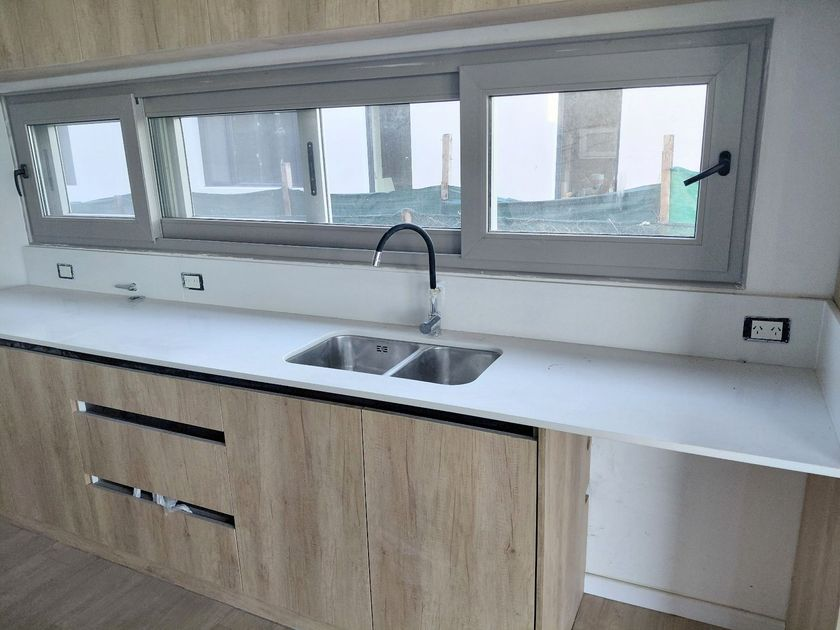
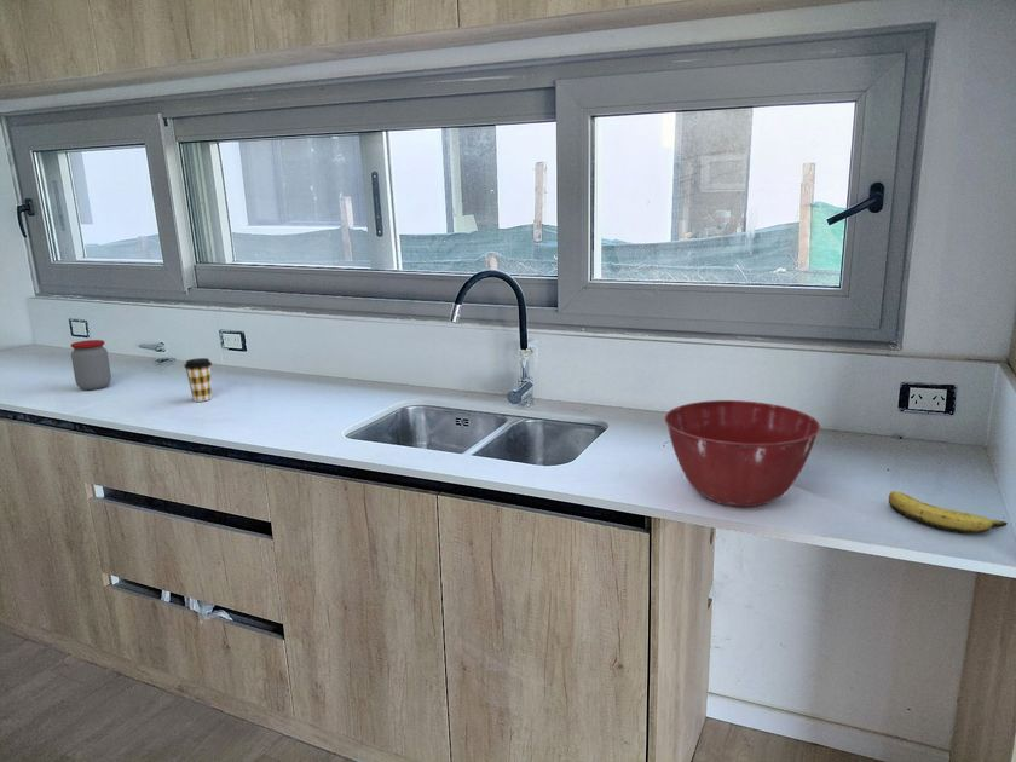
+ coffee cup (200, 380)
+ mixing bowl (738, 456)
+ jar (91, 364)
+ banana (946, 512)
